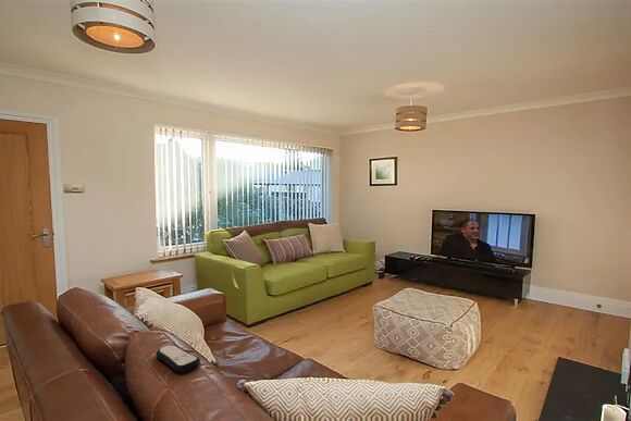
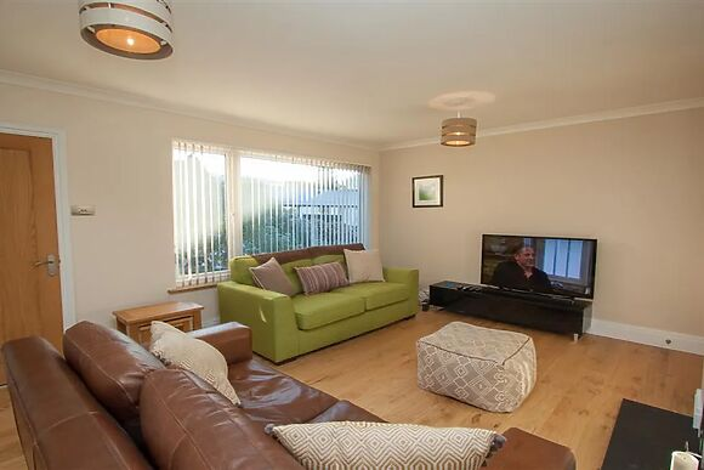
- remote control (176, 357)
